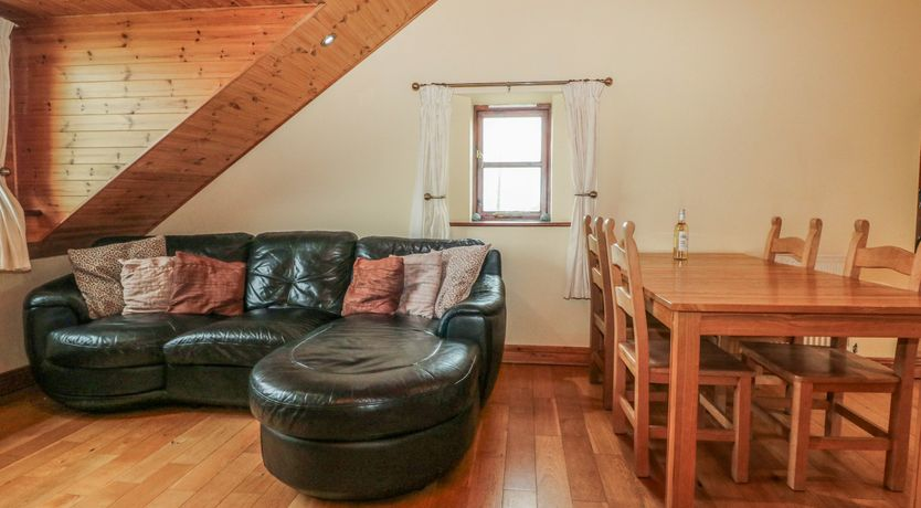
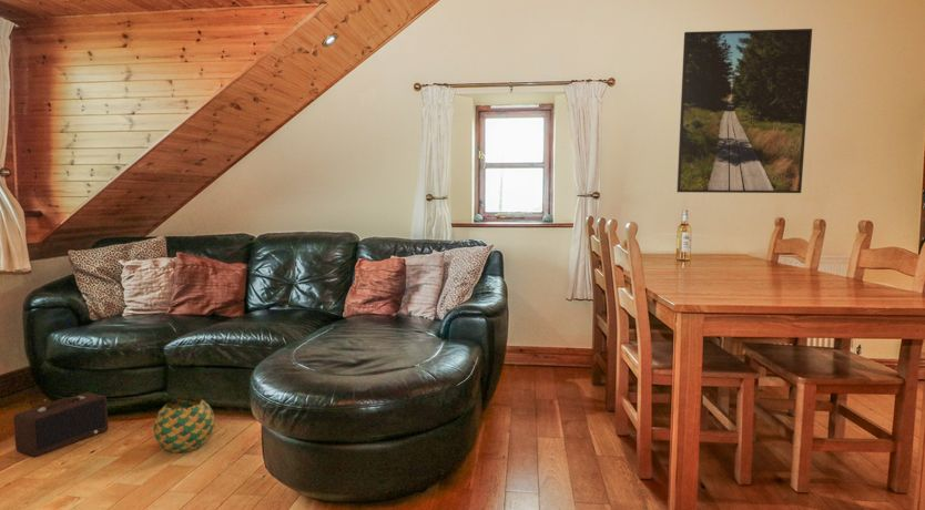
+ speaker (63, 420)
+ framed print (742, 112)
+ decorative ball (184, 424)
